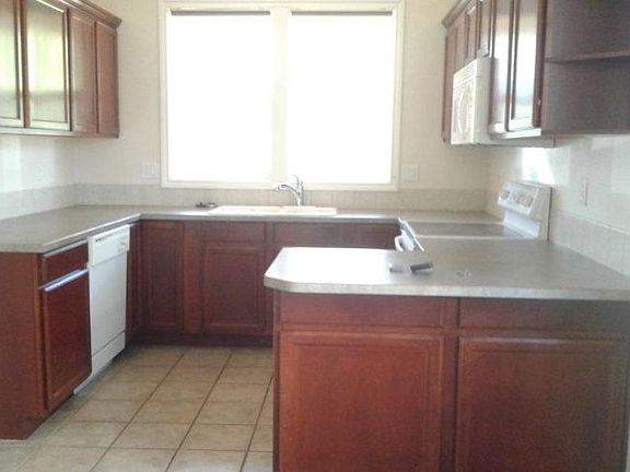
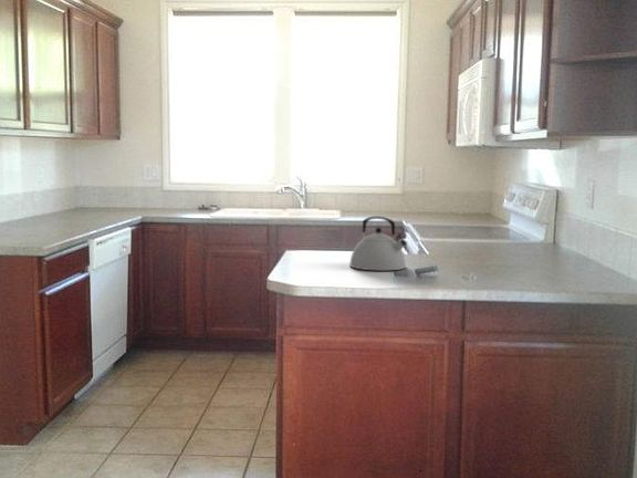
+ kettle (379, 241)
